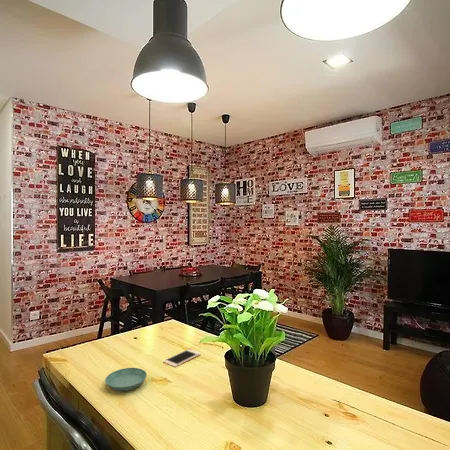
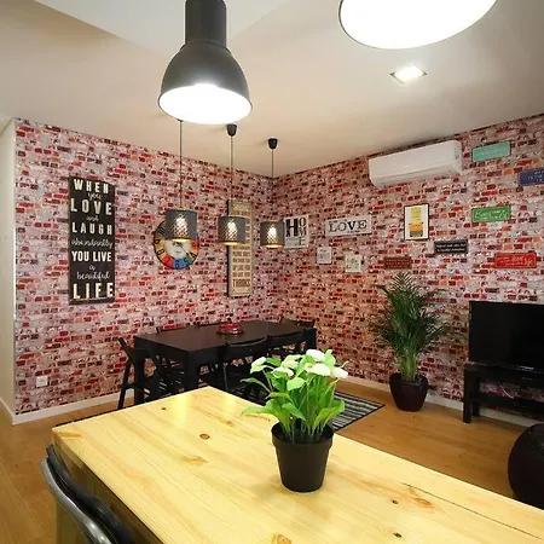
- saucer (126, 380)
- cell phone (182, 357)
